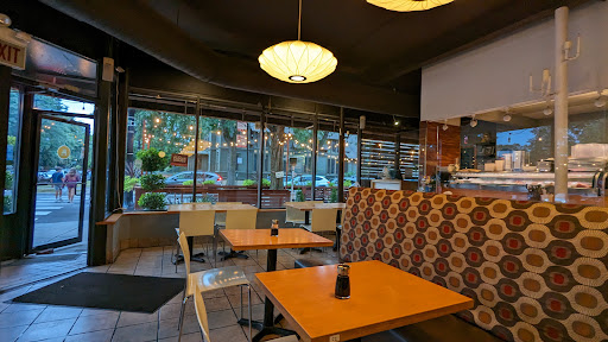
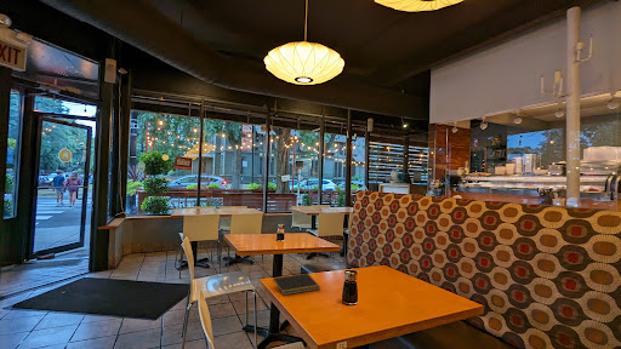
+ notepad (296, 282)
